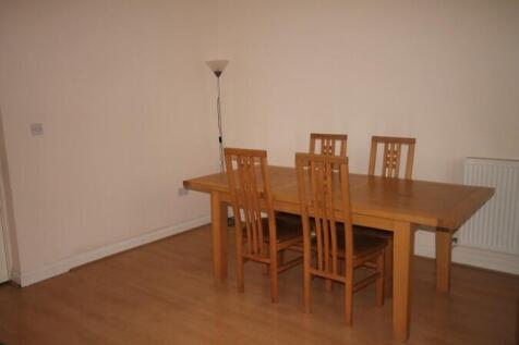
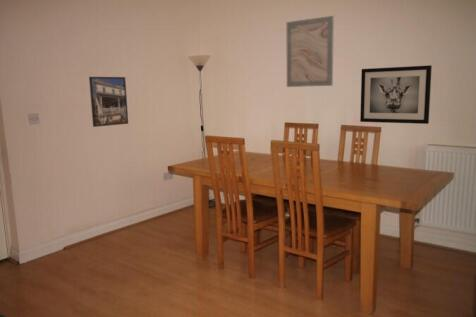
+ wall art (393, 95)
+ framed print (109, 101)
+ wall art (309, 53)
